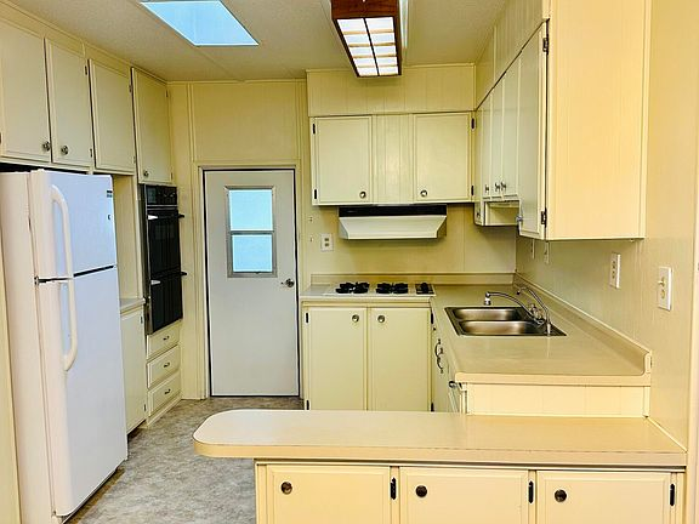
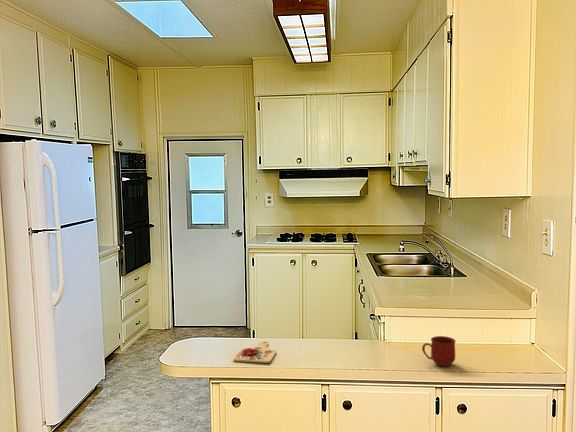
+ mug (438, 351)
+ cutting board (258, 349)
